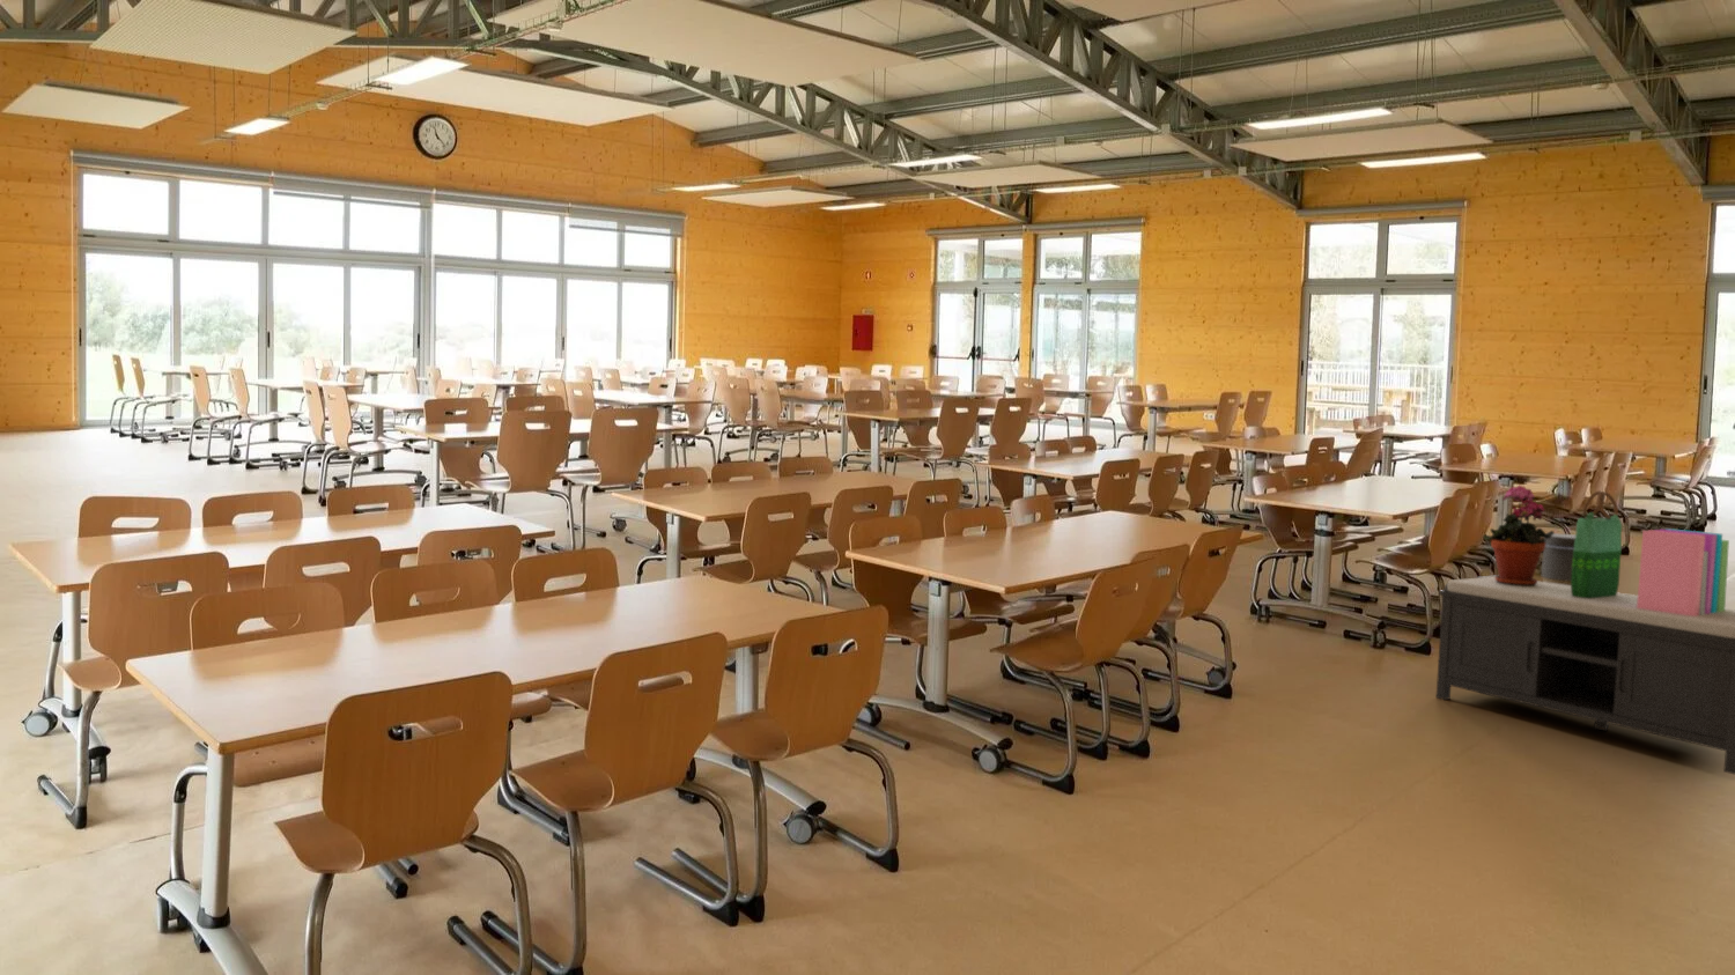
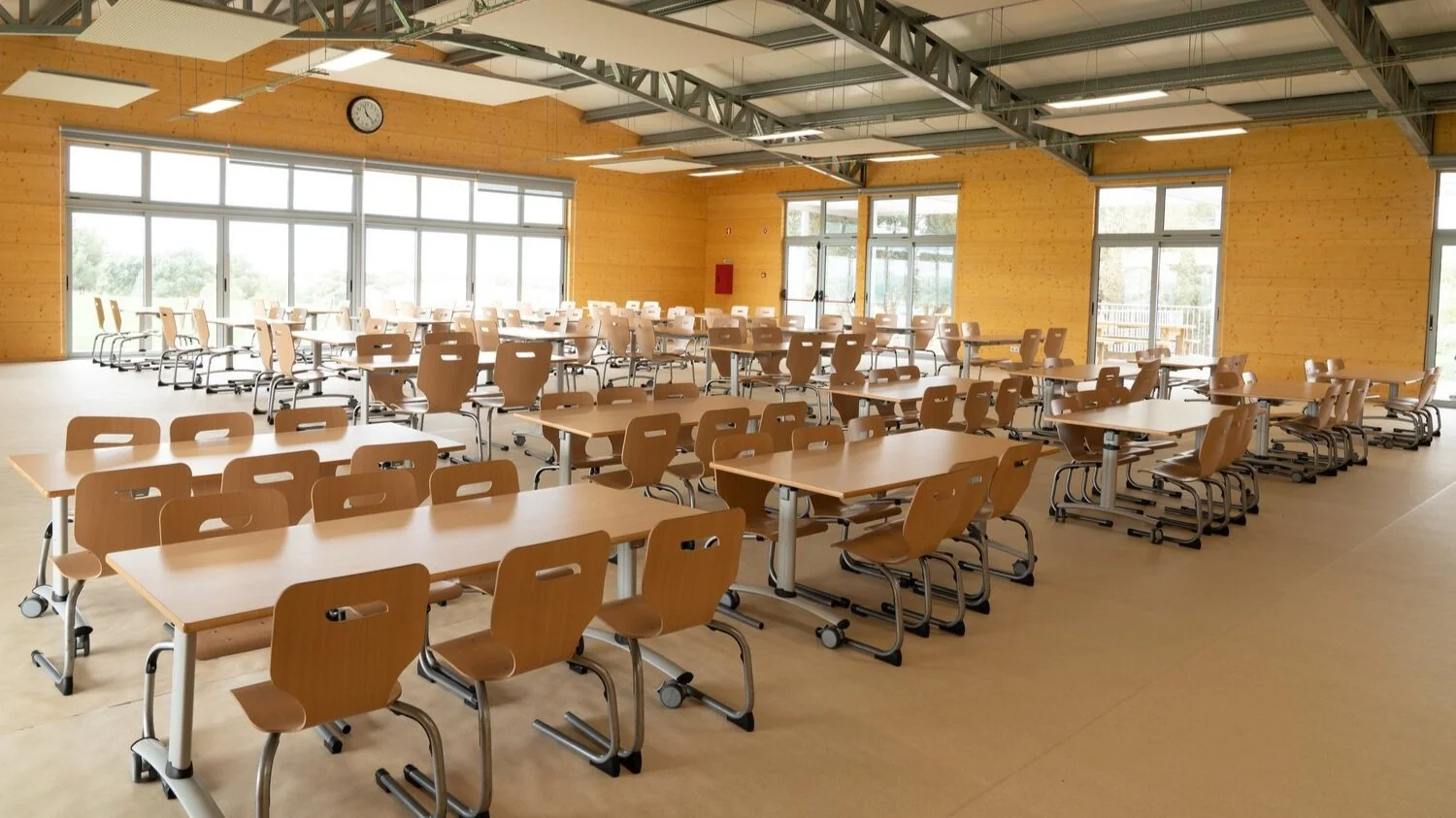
- bench (1603, 663)
- trash can (1565, 566)
- tote bag (1597, 542)
- books (1683, 569)
- potted plant (1519, 533)
